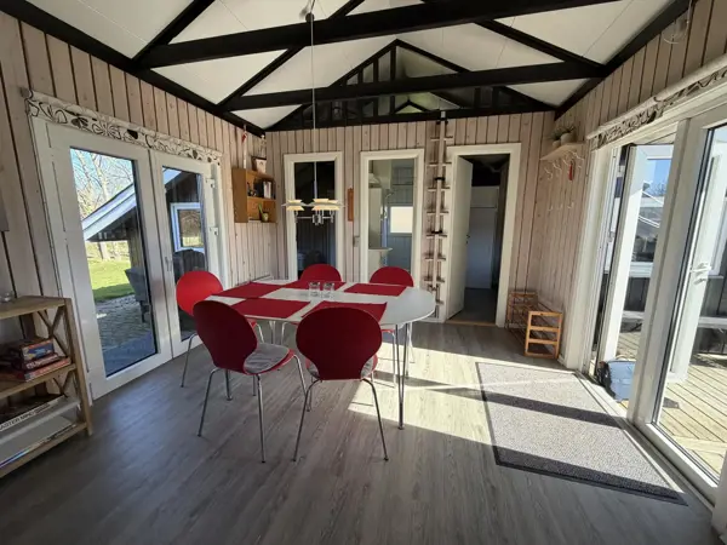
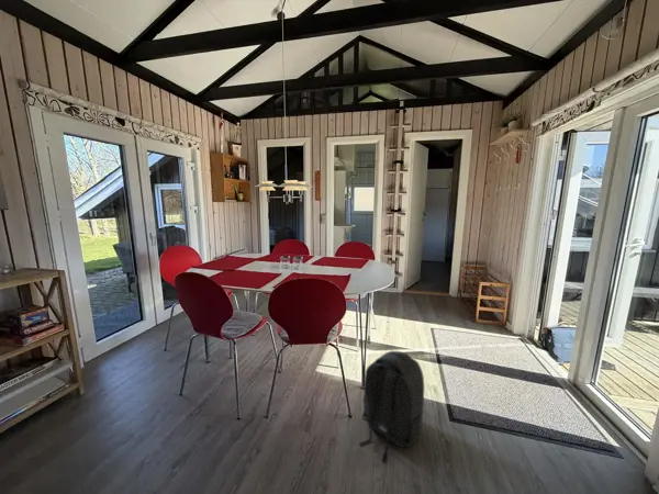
+ backpack (391, 395)
